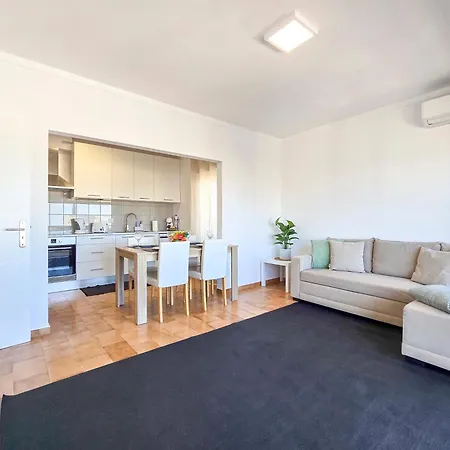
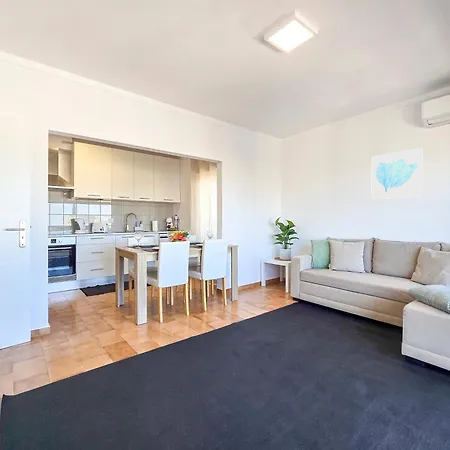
+ wall art (395, 175)
